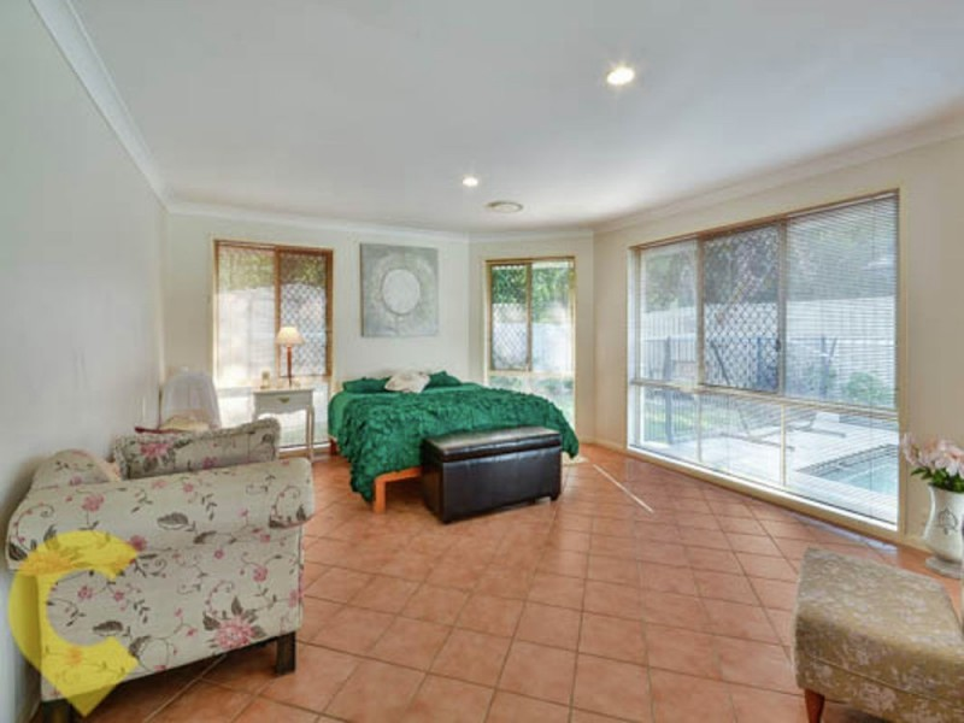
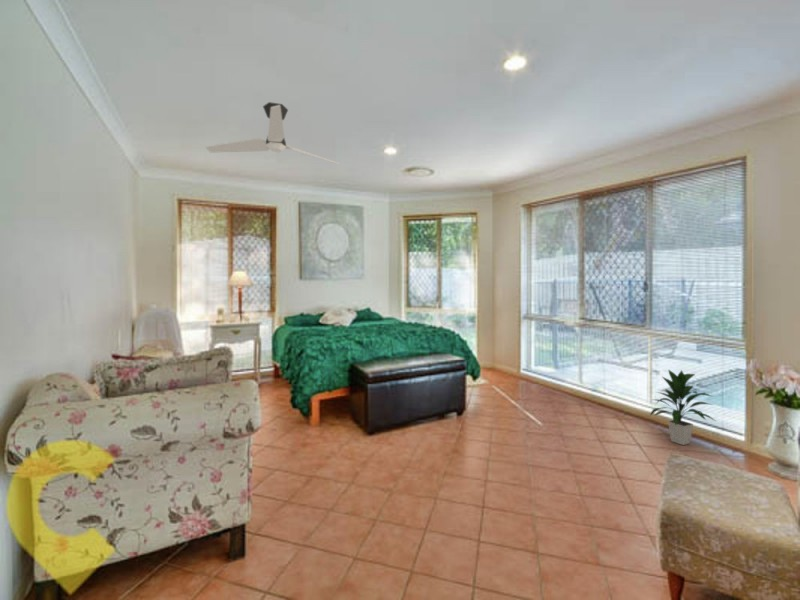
+ indoor plant (679, 404)
+ ceiling fan (275, 121)
